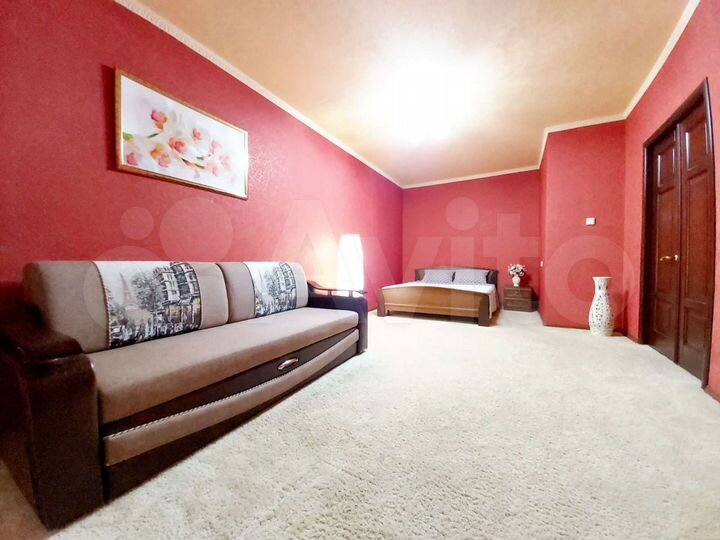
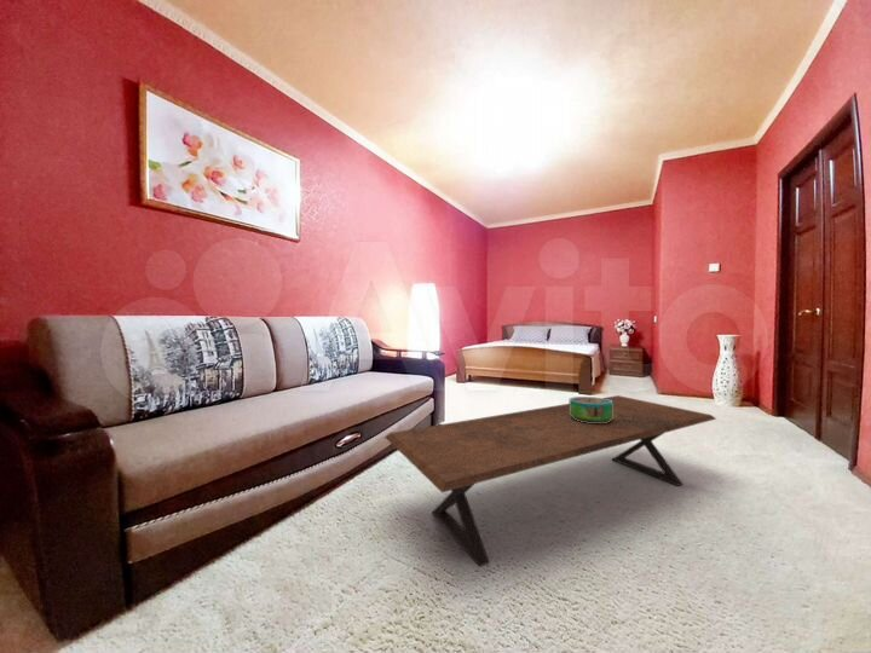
+ decorative bowl (590, 409)
+ coffee table (563, 460)
